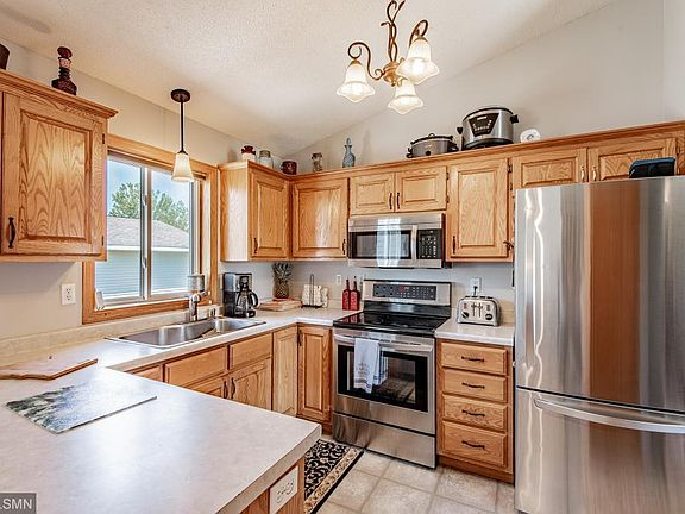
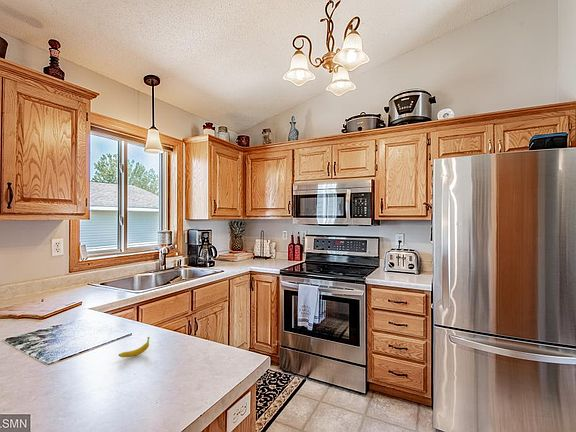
+ fruit (134, 350)
